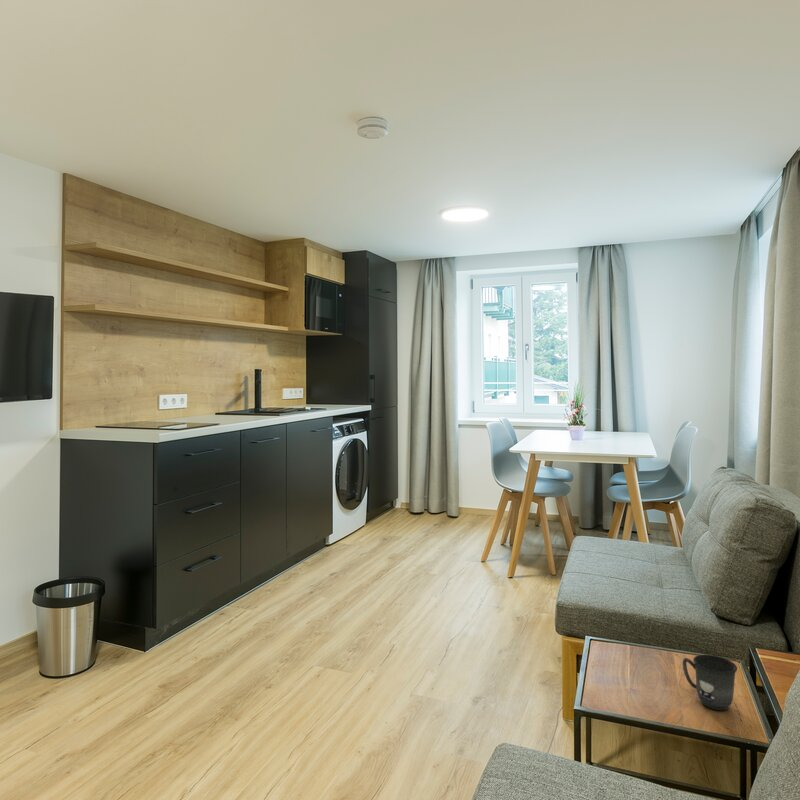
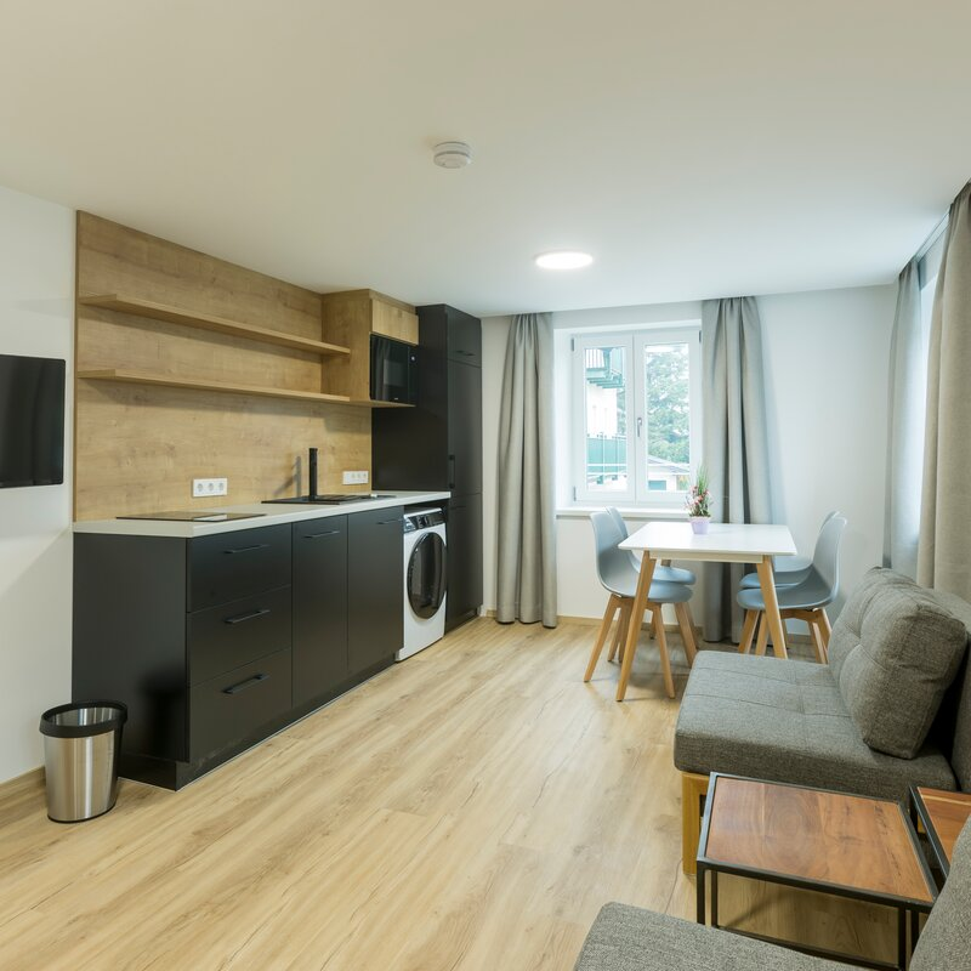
- mug (707, 680)
